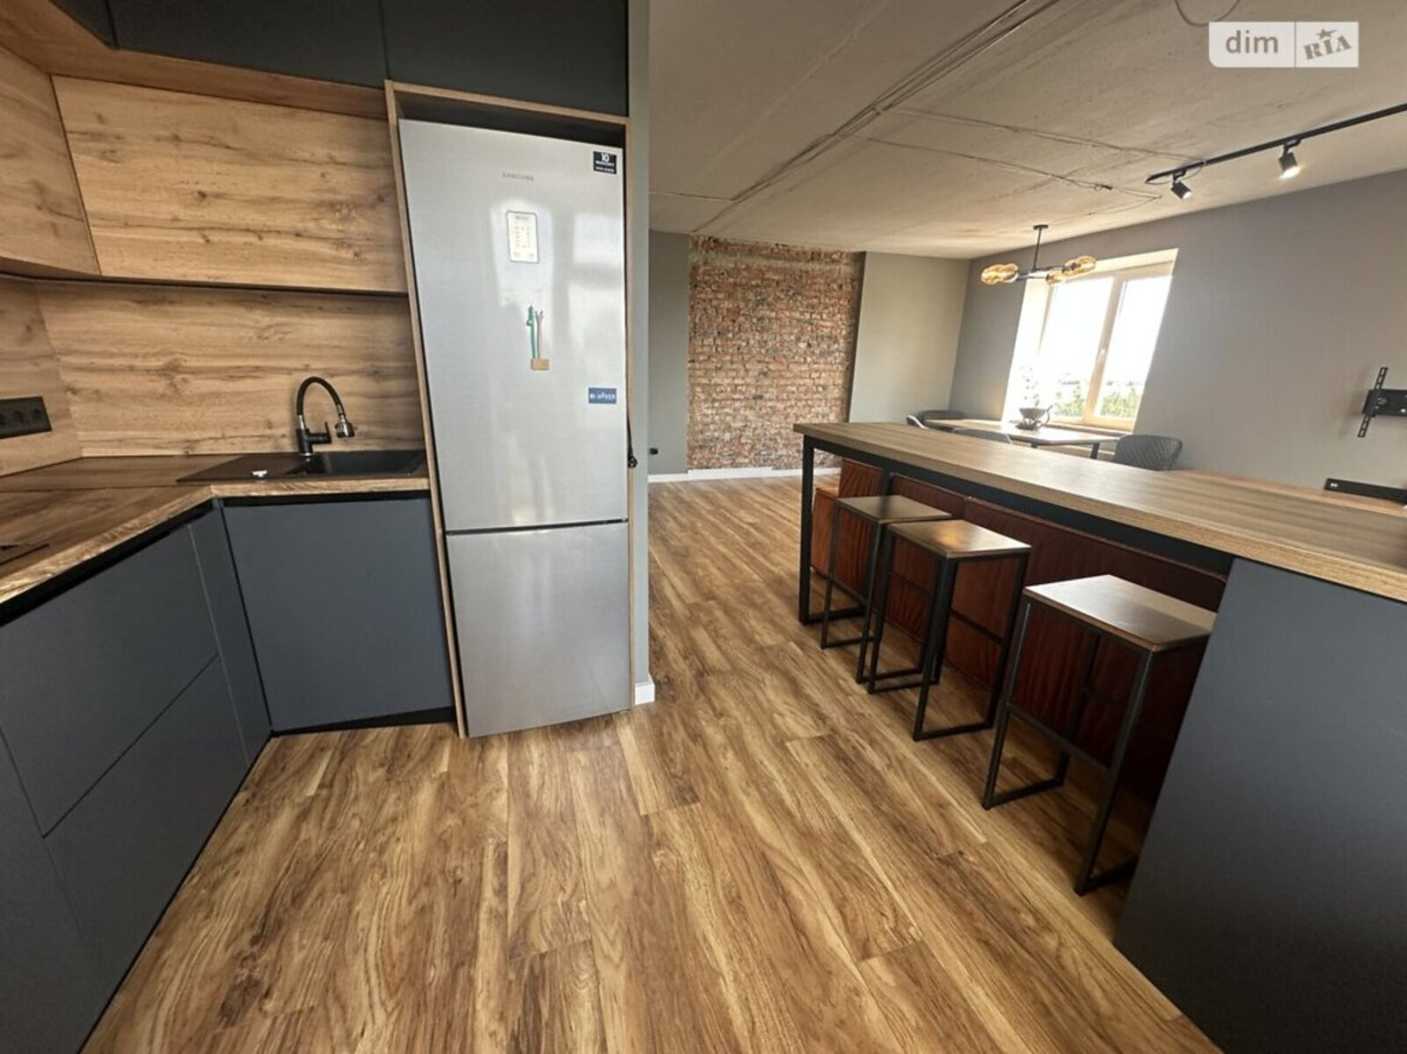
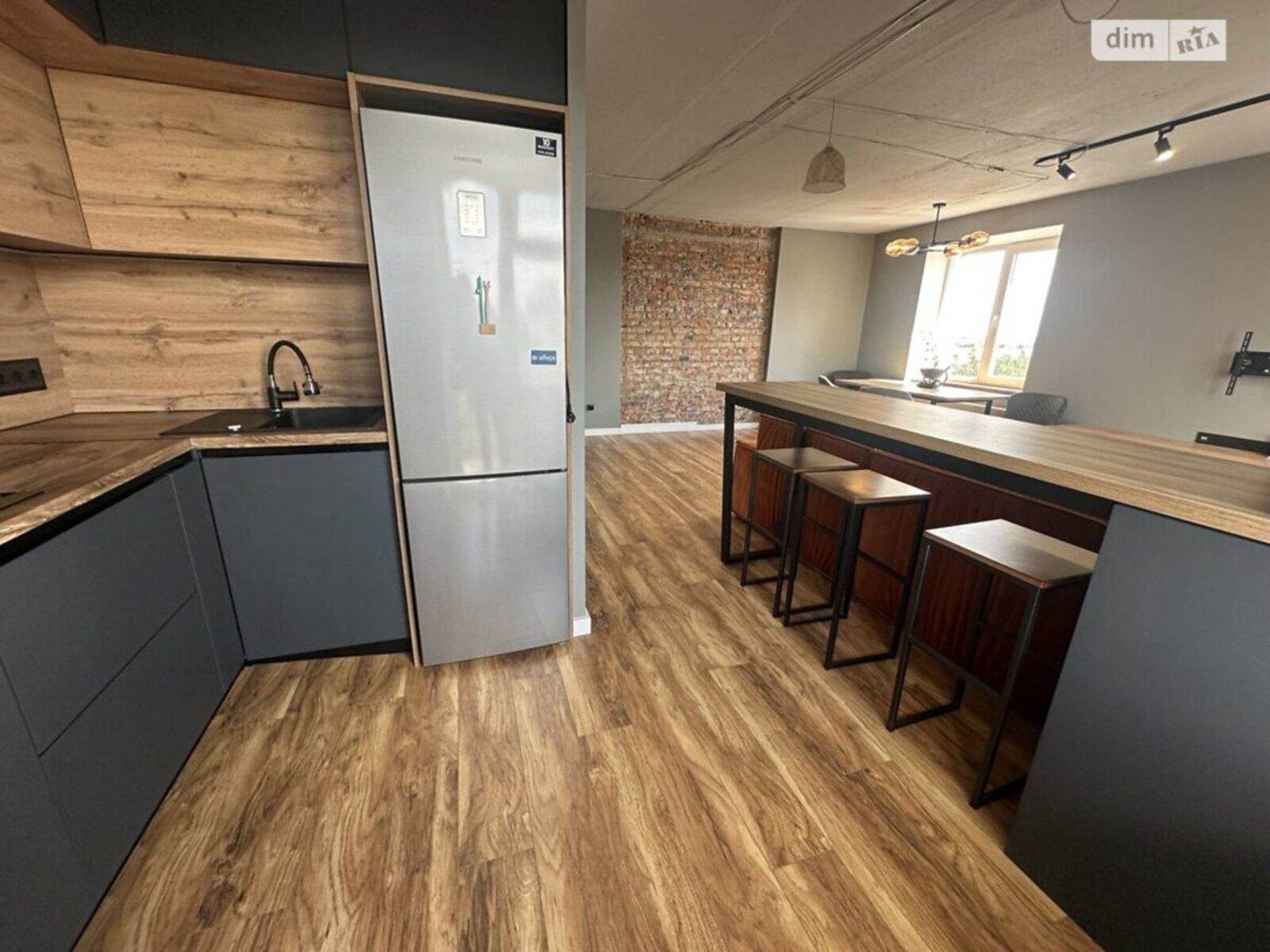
+ pendant lamp (829, 144)
